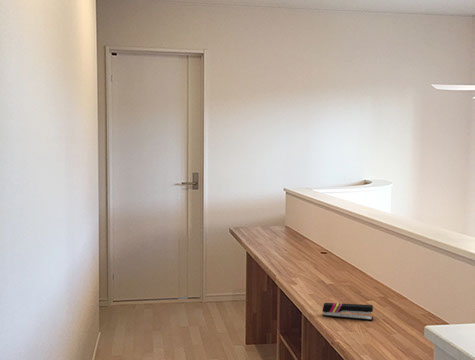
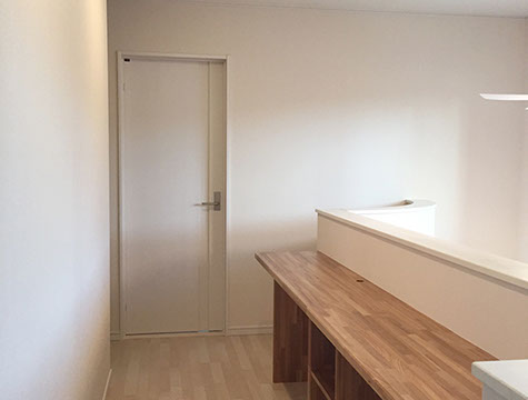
- stapler (347, 310)
